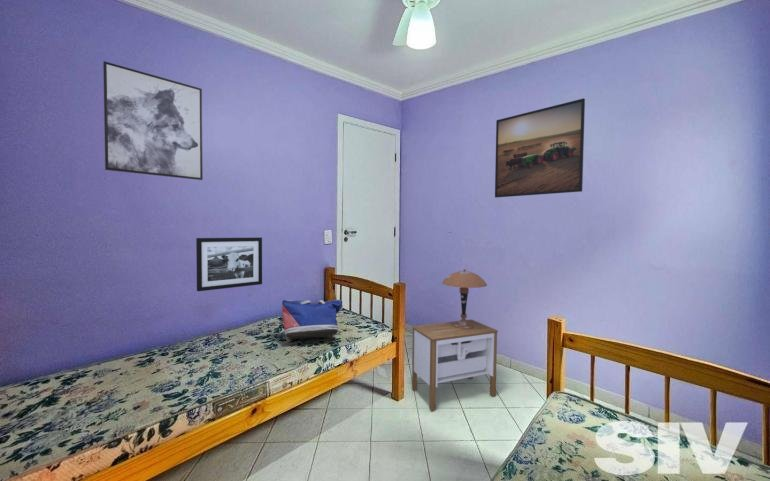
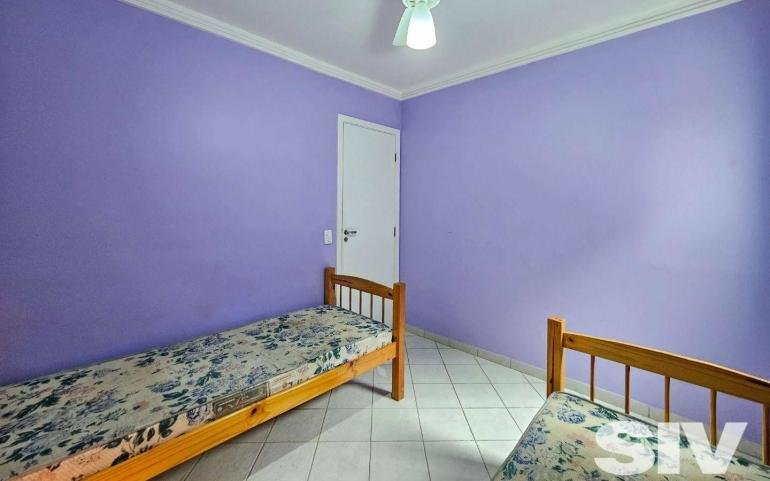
- table lamp (464, 297)
- tote bag (312, 319)
- wall art (157, 126)
- picture frame (231, 262)
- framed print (535, 152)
- nightstand (453, 360)
